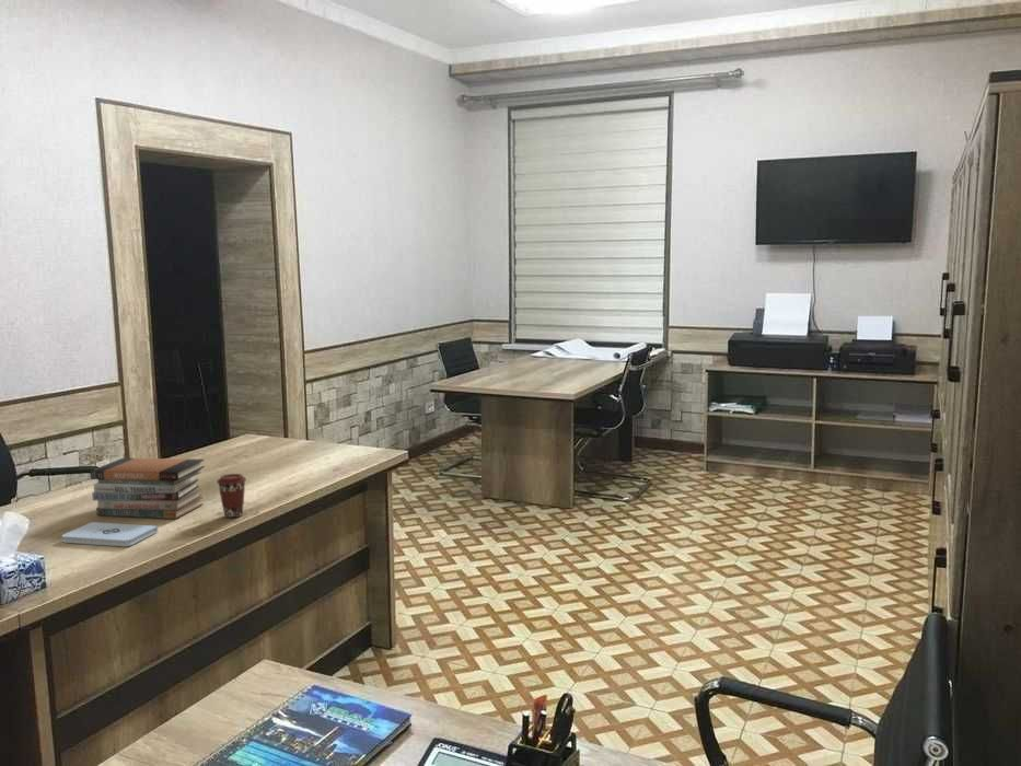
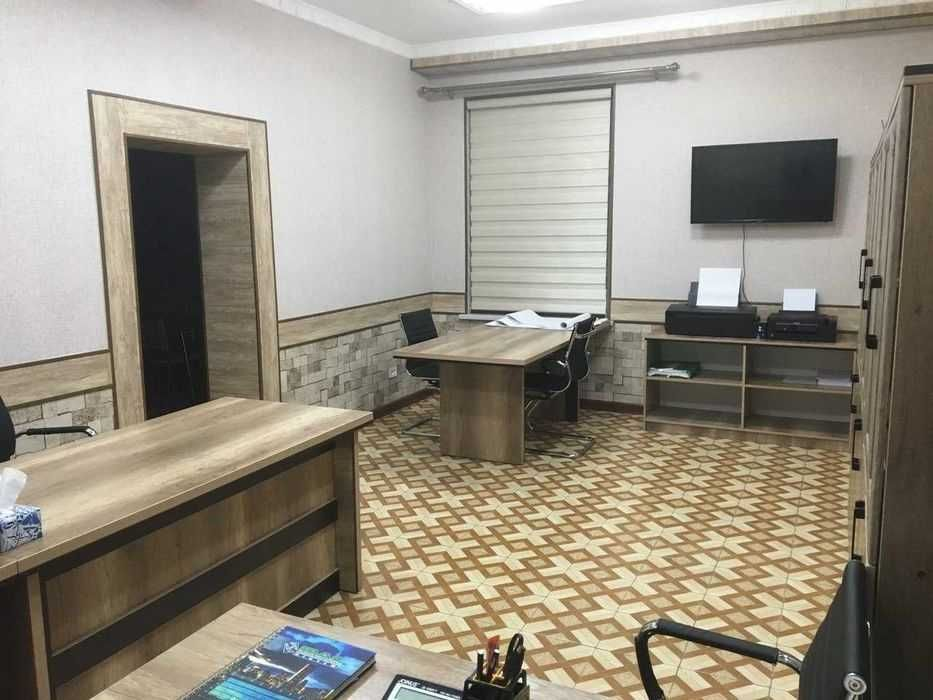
- book stack (149, 487)
- coffee cup (232, 496)
- notepad (109, 533)
